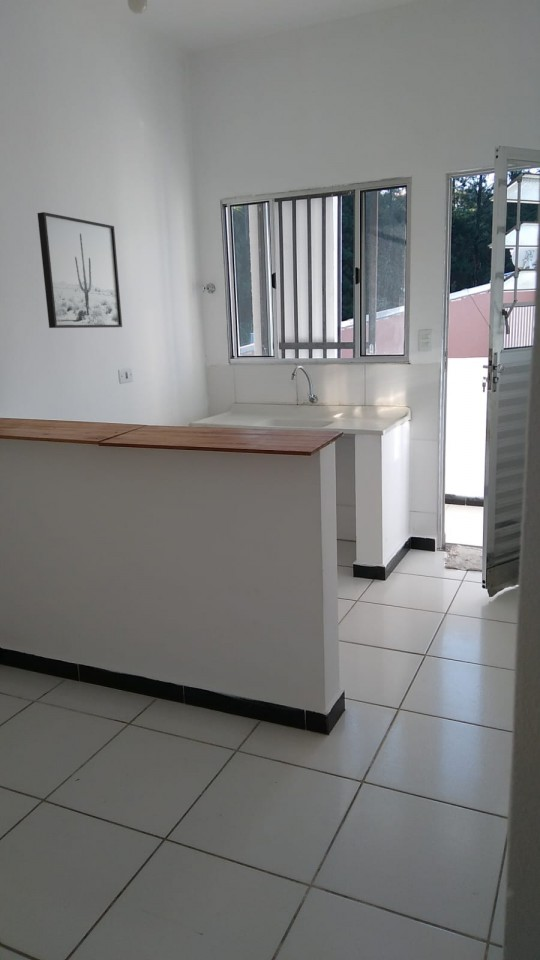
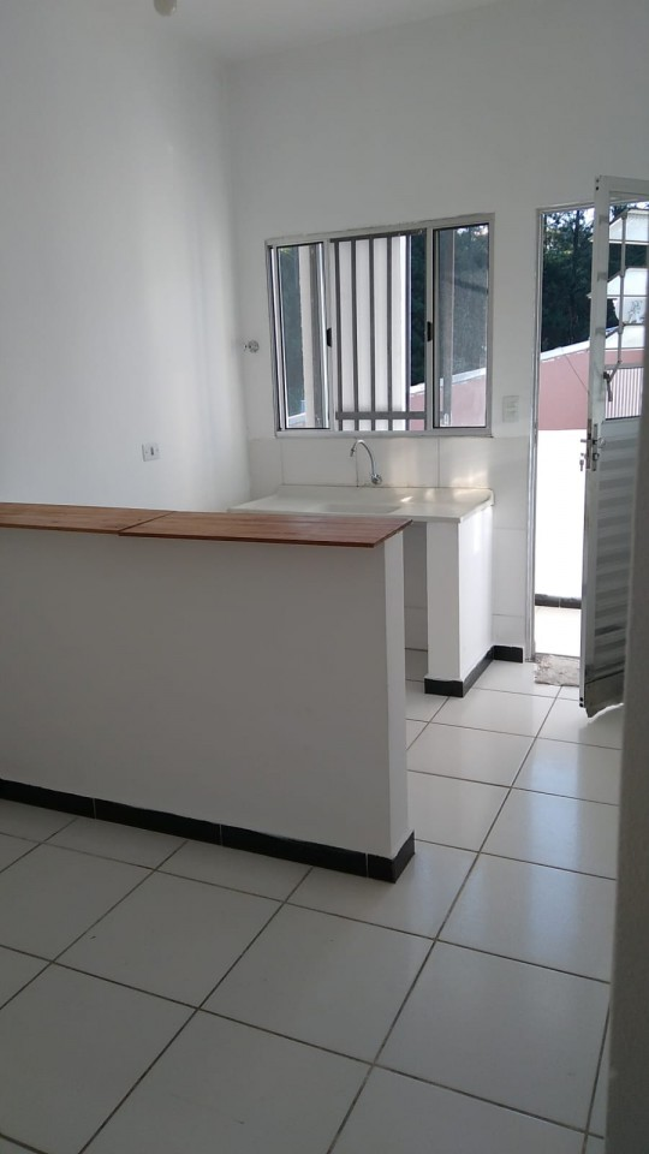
- wall art (83, 274)
